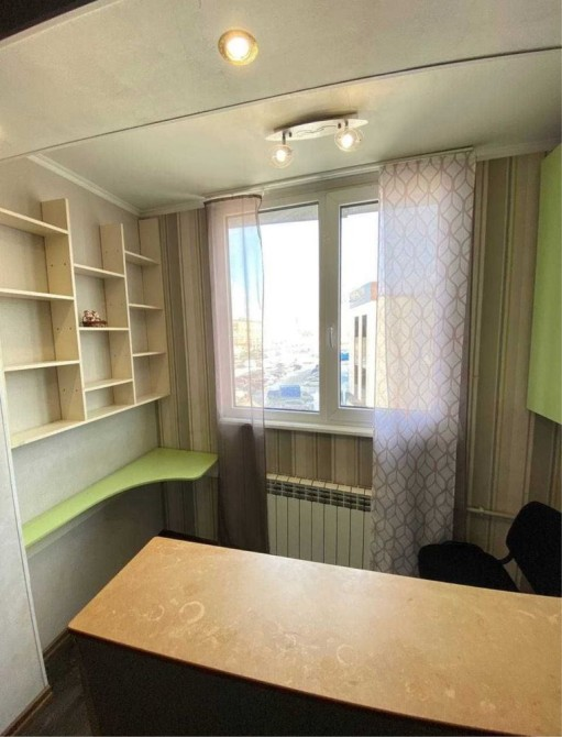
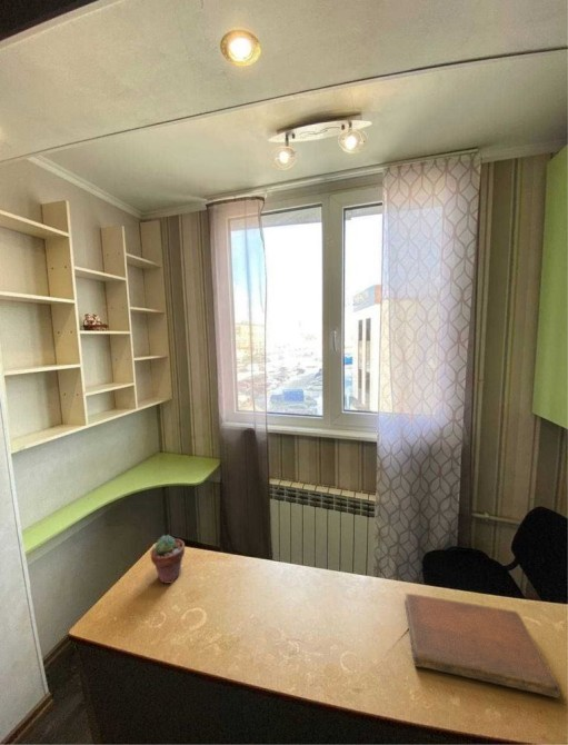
+ potted succulent (168, 556)
+ notebook (469, 637)
